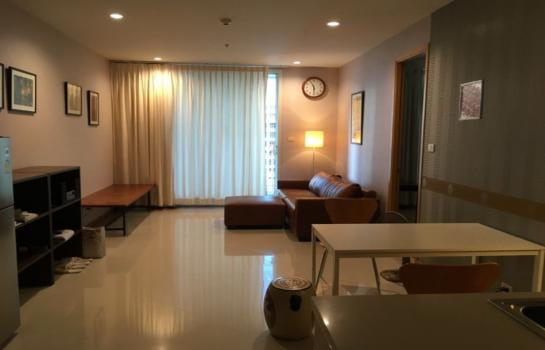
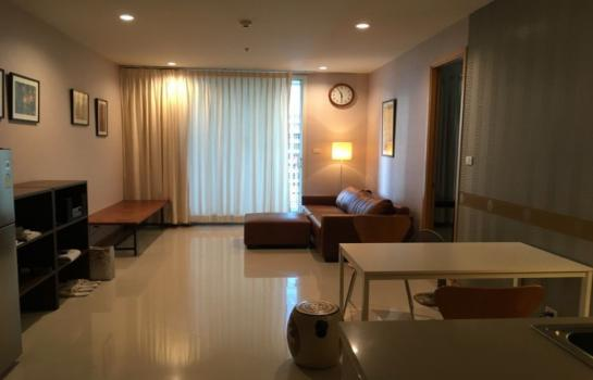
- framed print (470, 101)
